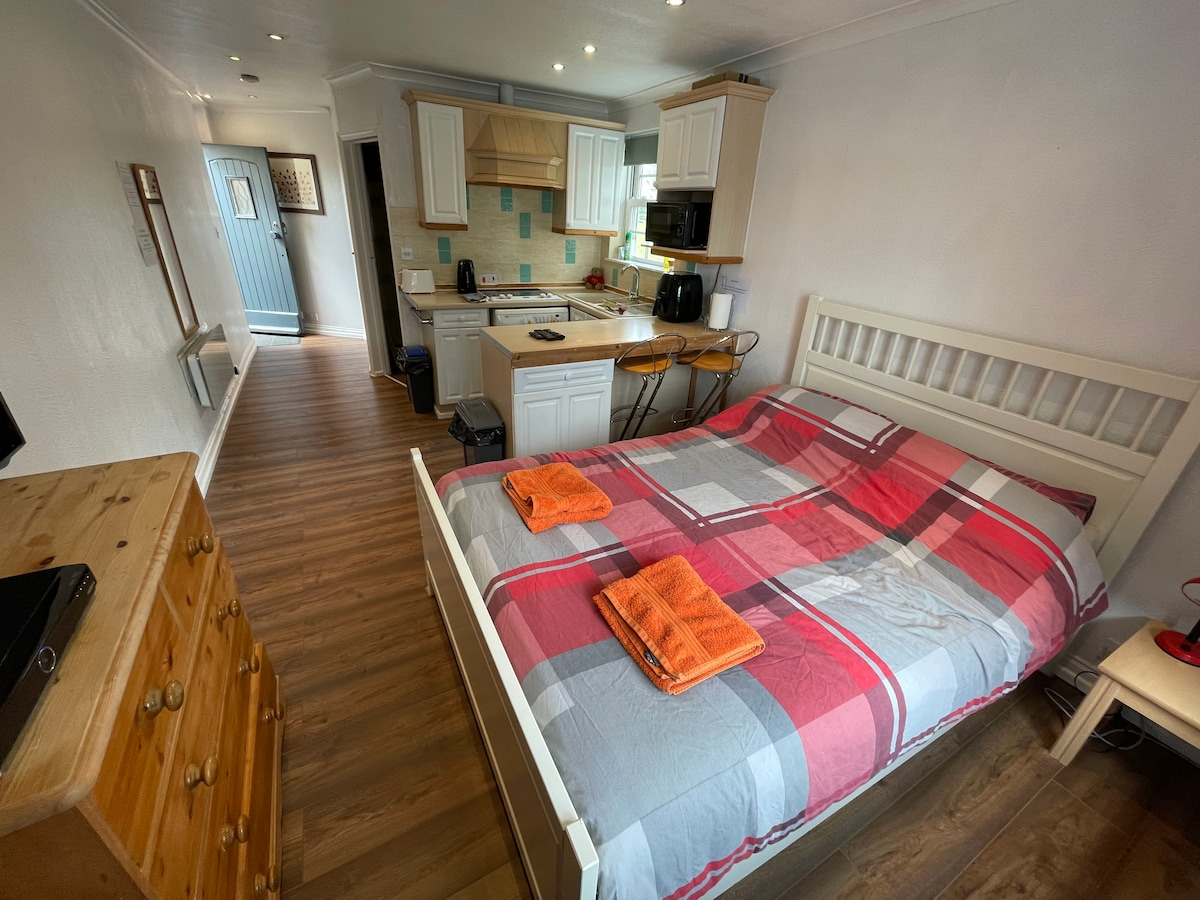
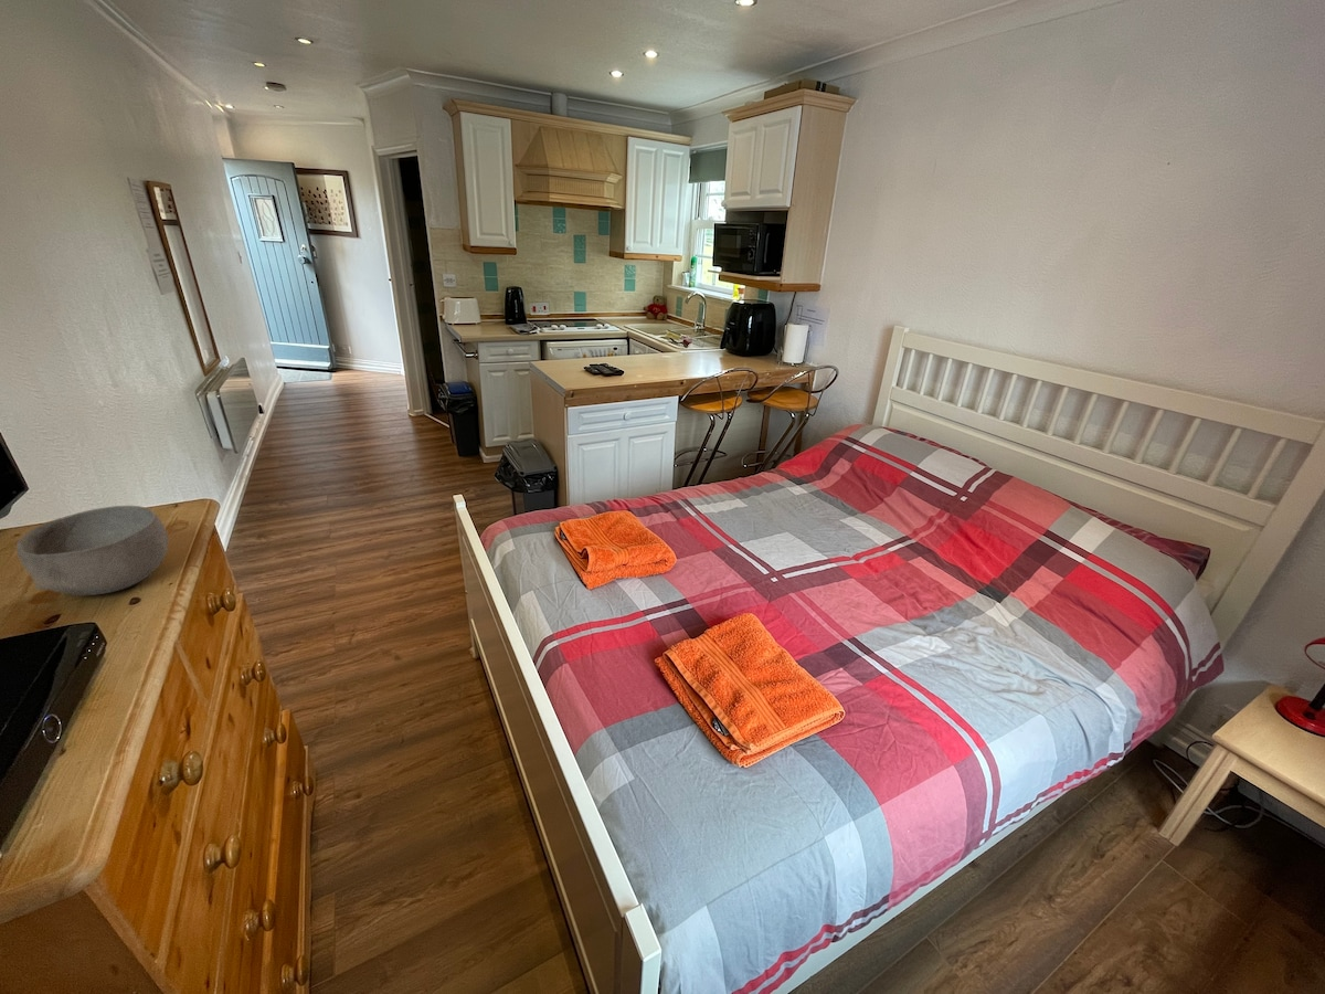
+ bowl (102, 553)
